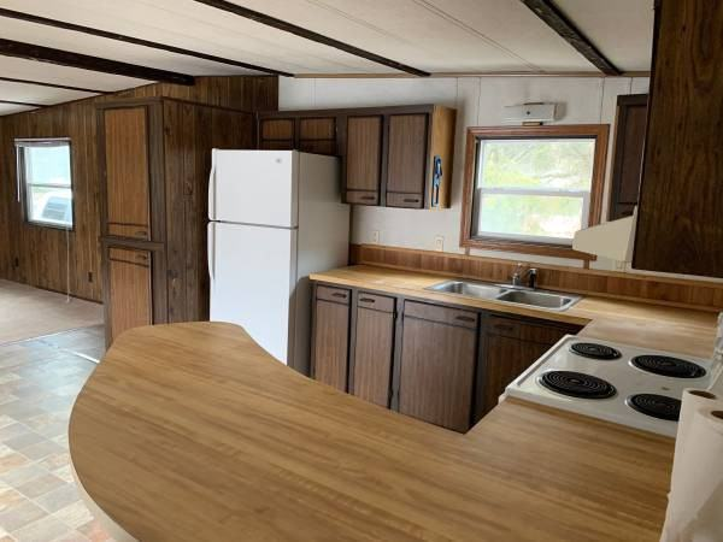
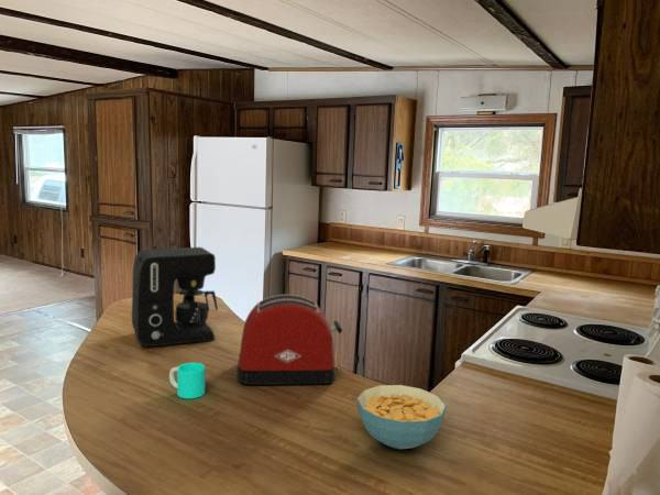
+ toaster (289, 336)
+ cup (186, 380)
+ cereal bowl (399, 421)
+ coffee maker (179, 294)
